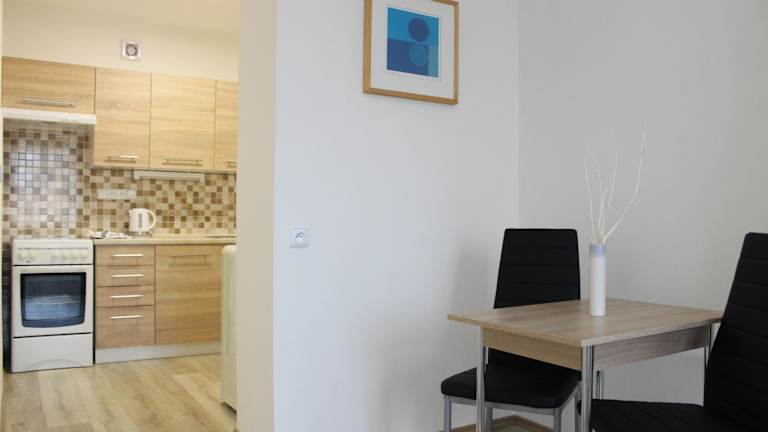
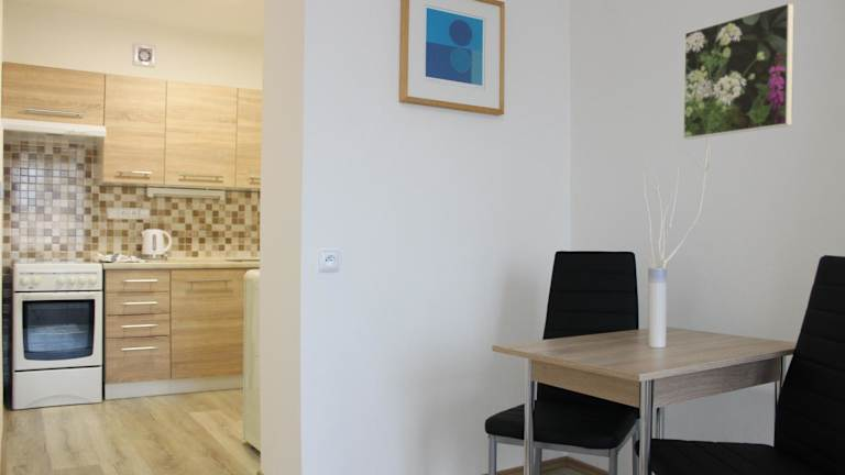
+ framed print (734, 76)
